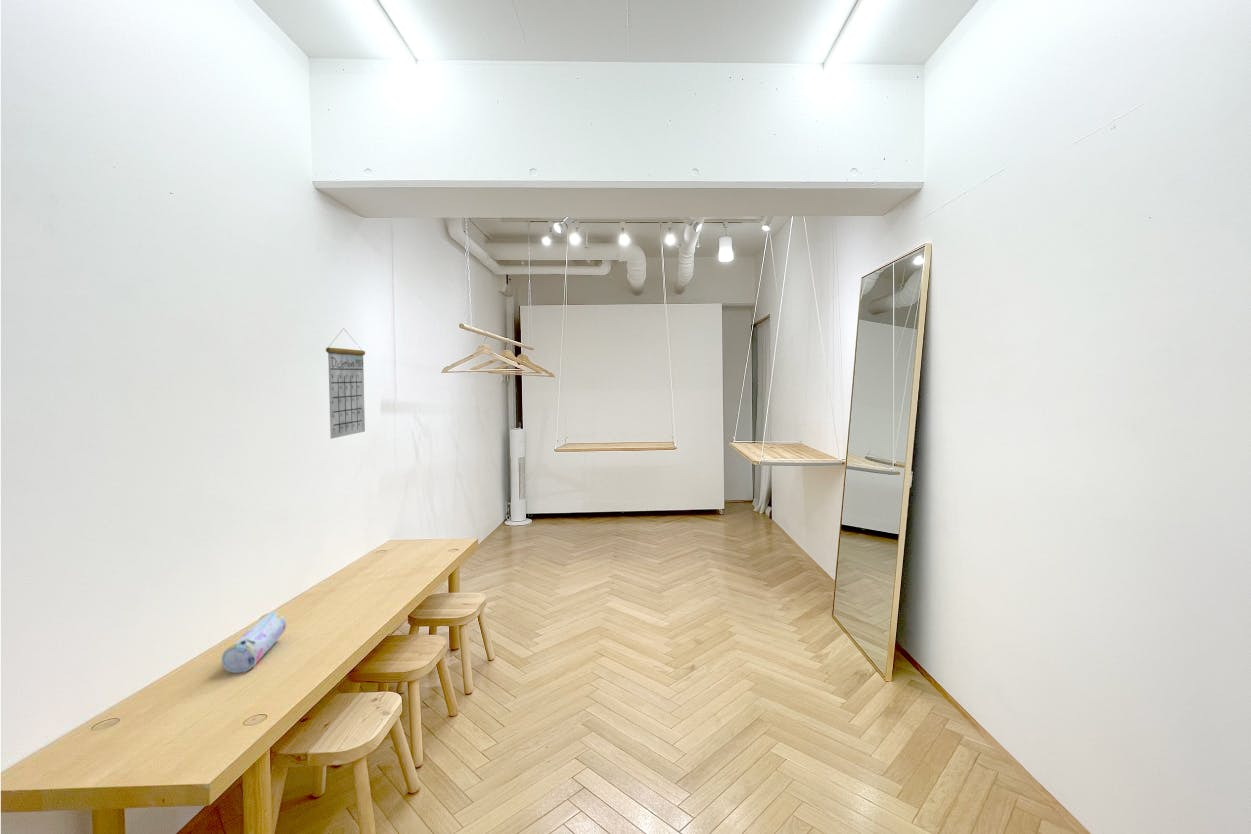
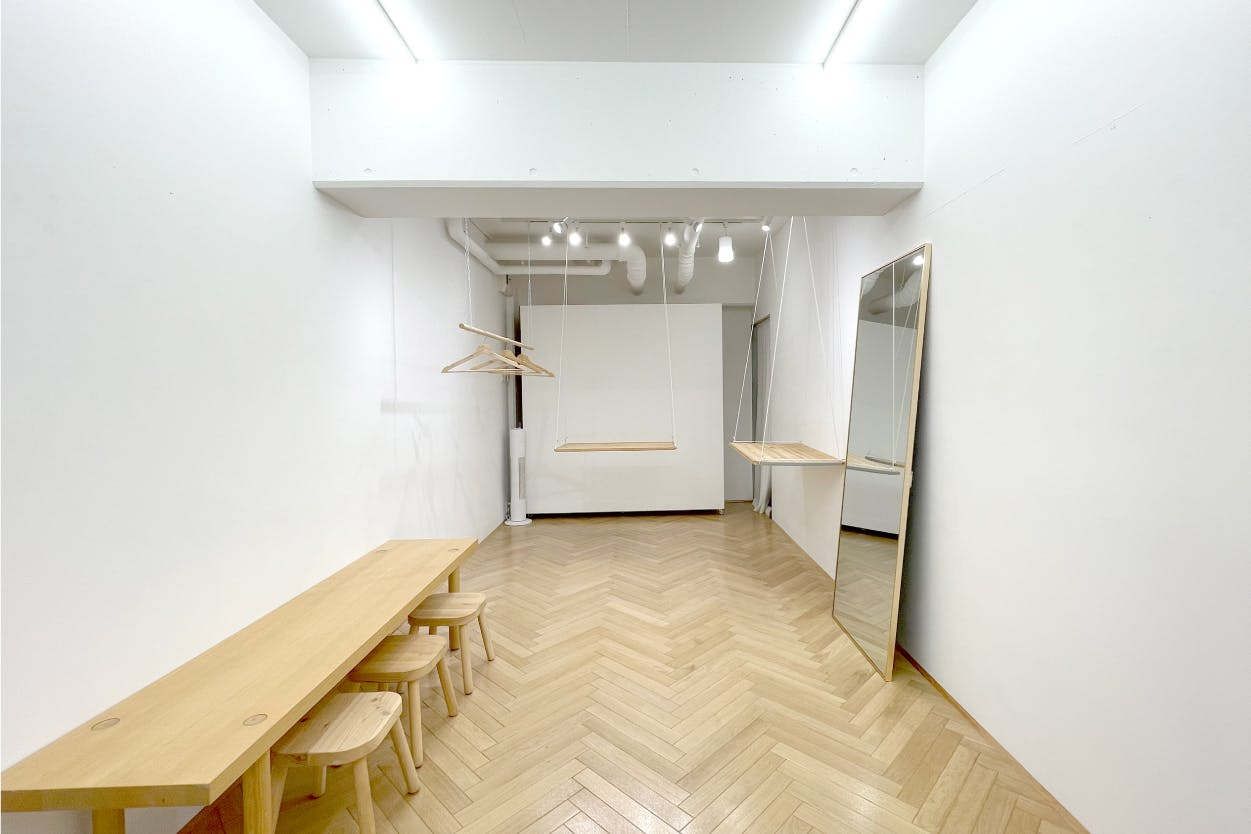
- pencil case (255, 640)
- calendar (347, 382)
